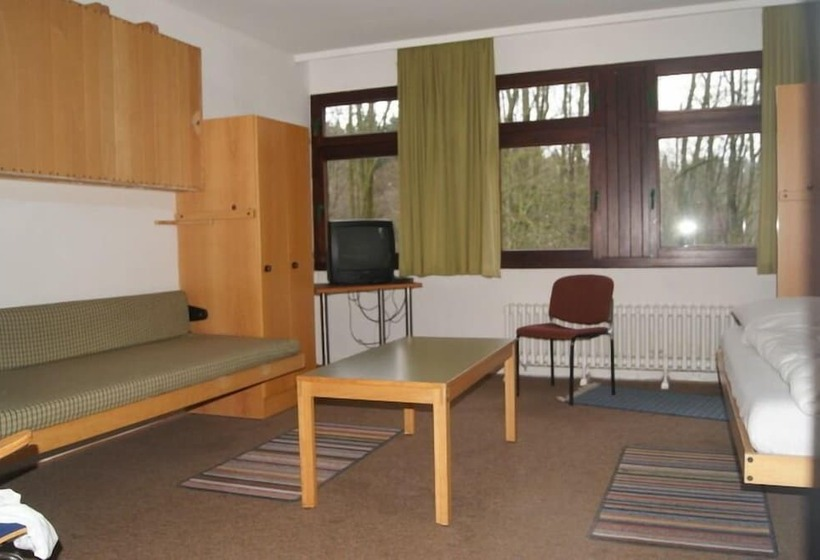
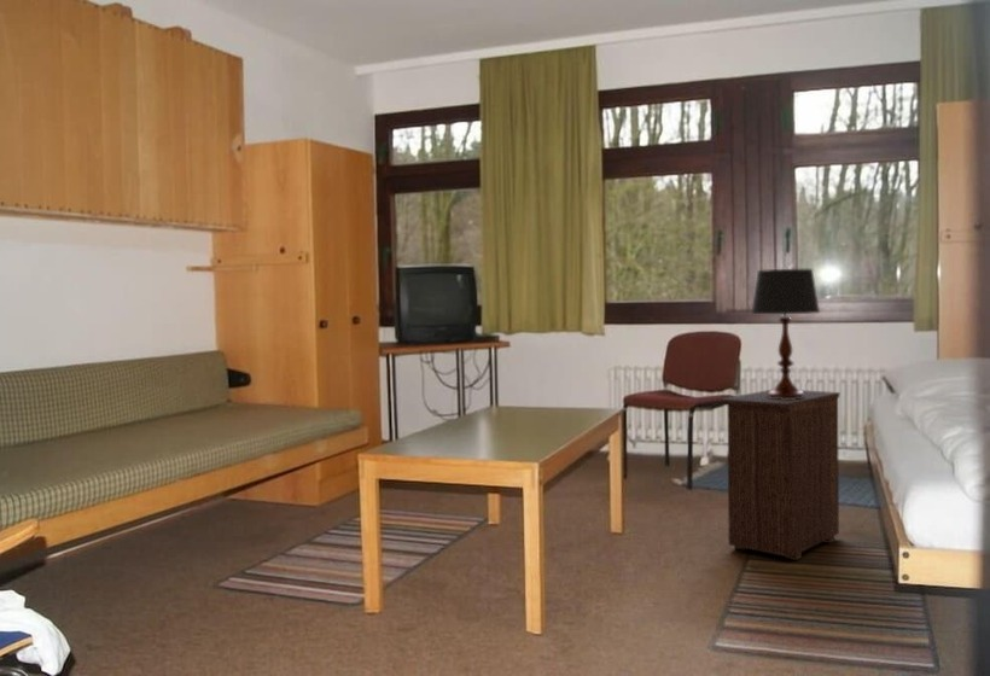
+ nightstand (779, 470)
+ table lamp (785, 333)
